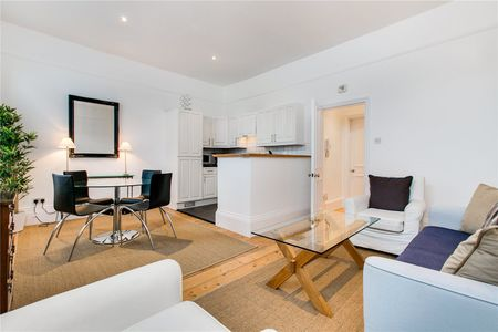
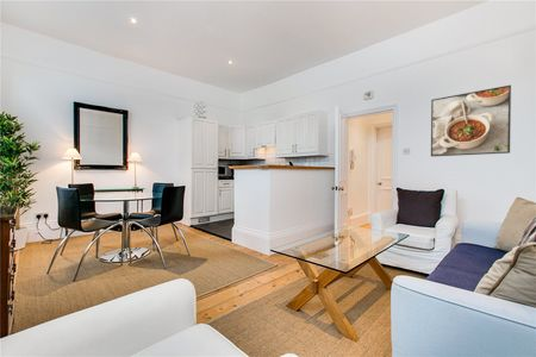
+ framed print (467, 124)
